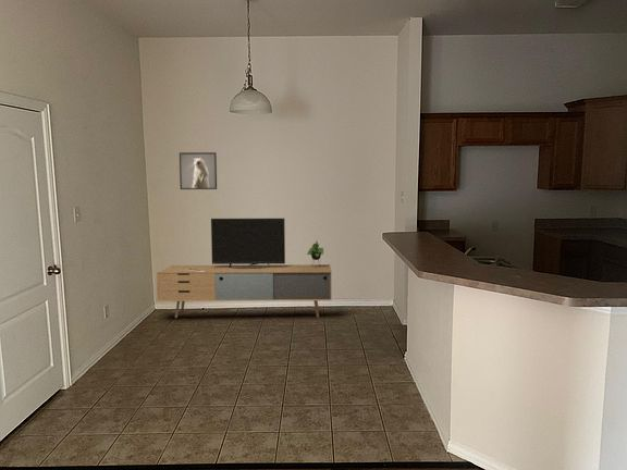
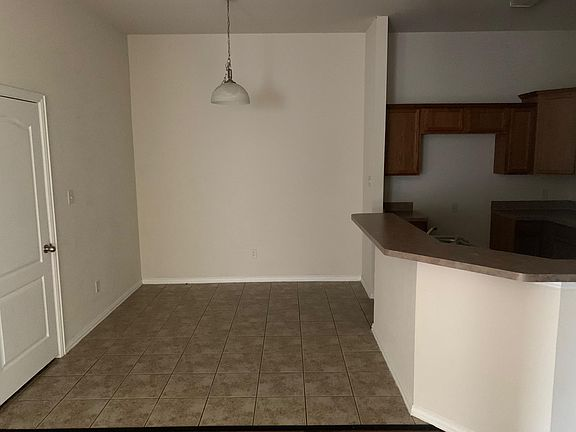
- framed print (198, 171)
- media console (247, 267)
